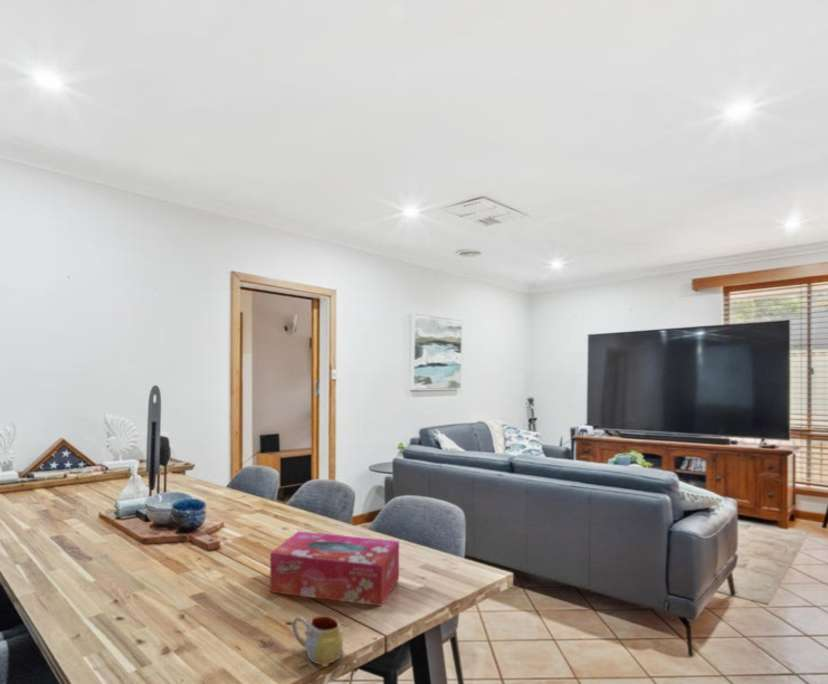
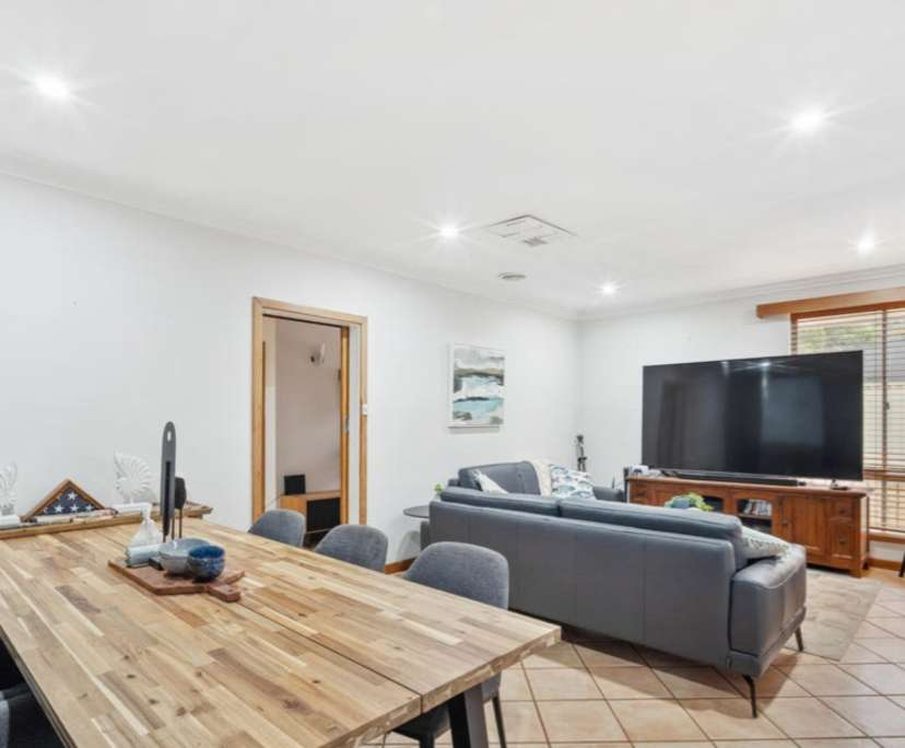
- mug (315, 634)
- tissue box (336, 566)
